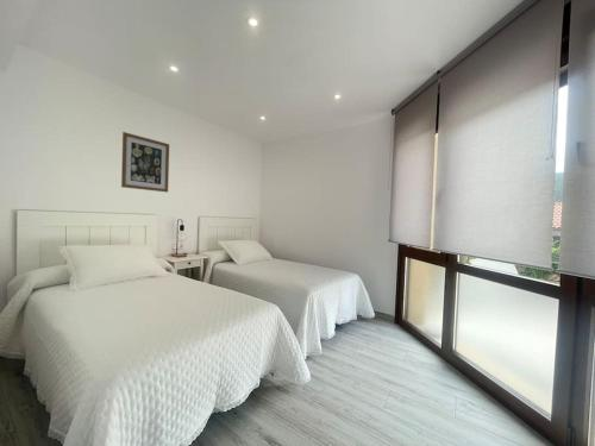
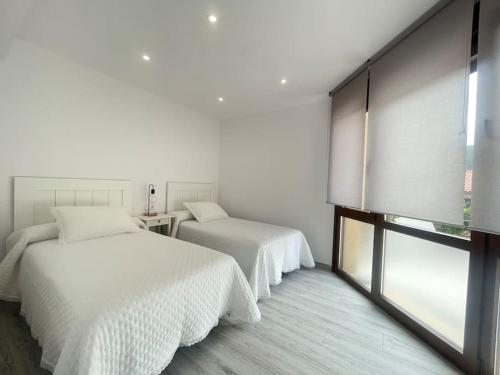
- wall art (146, 164)
